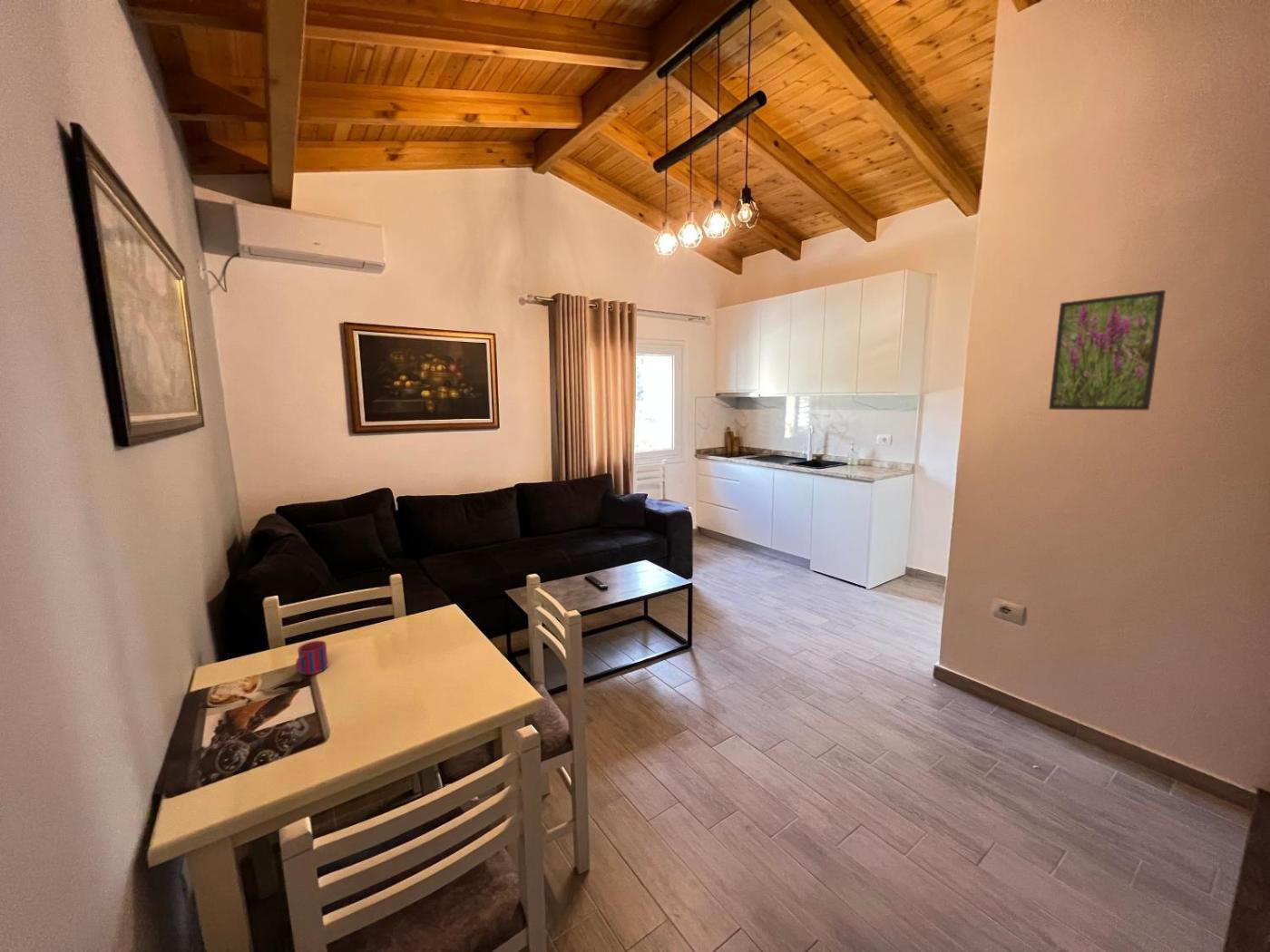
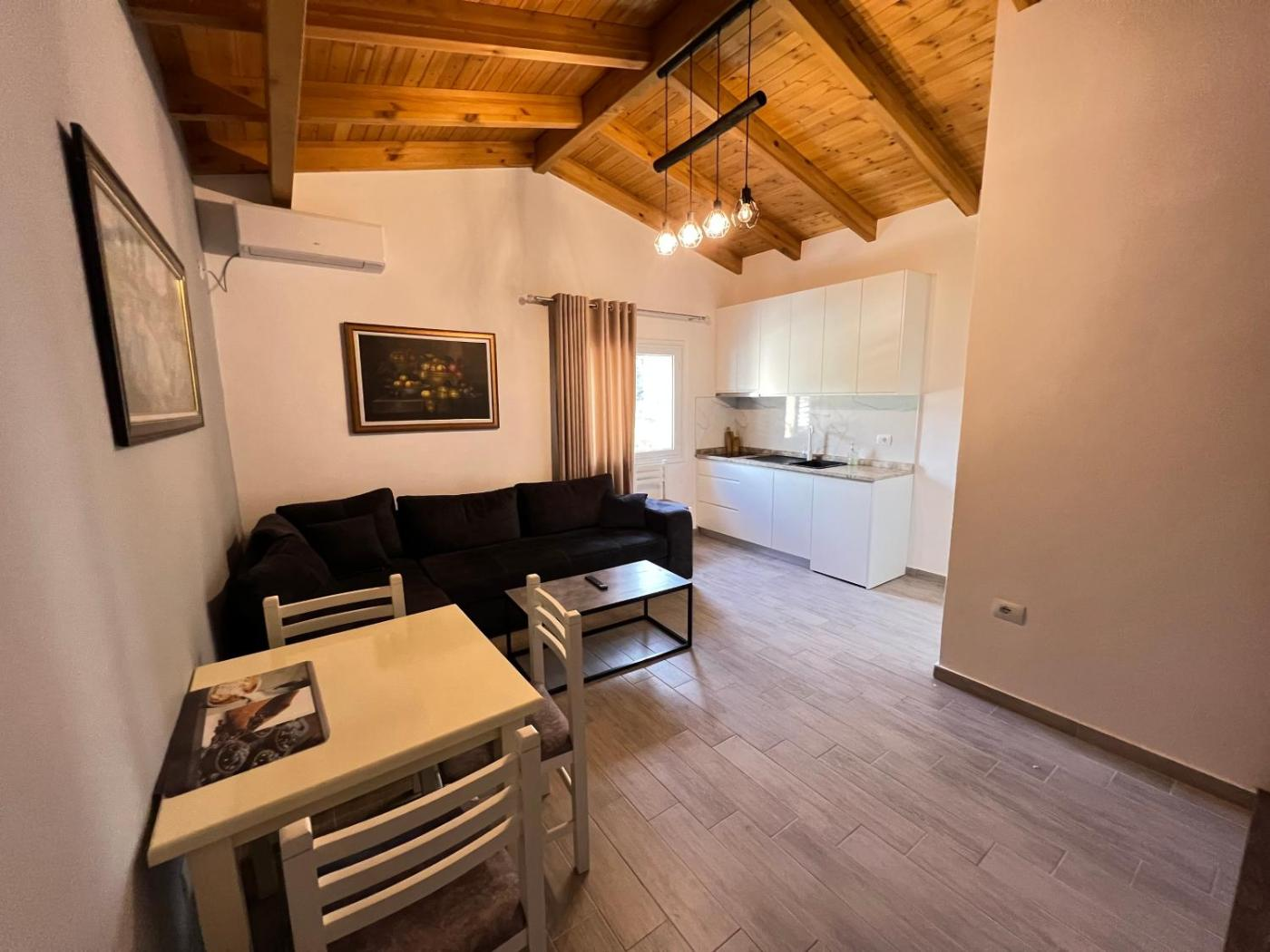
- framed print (1102, 354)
- mug (308, 660)
